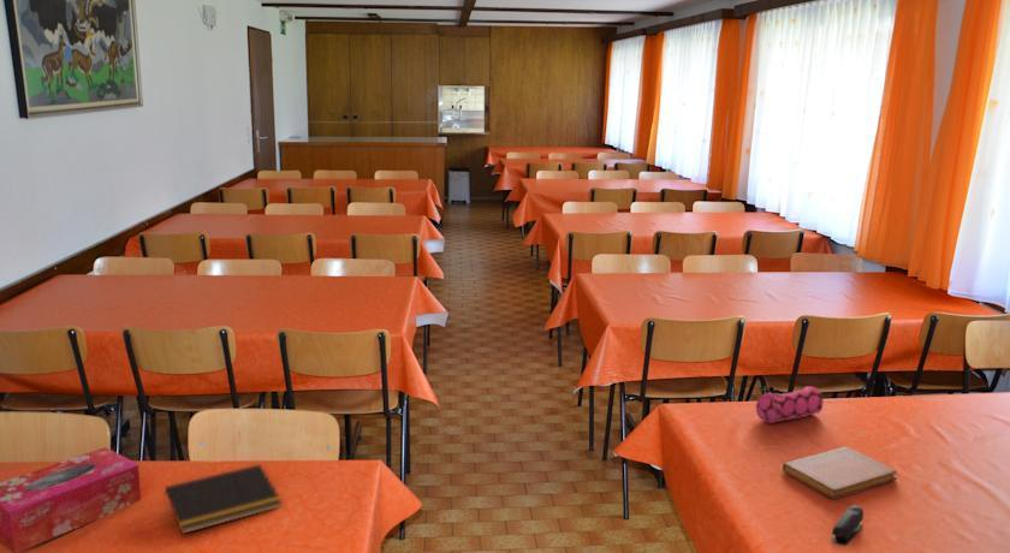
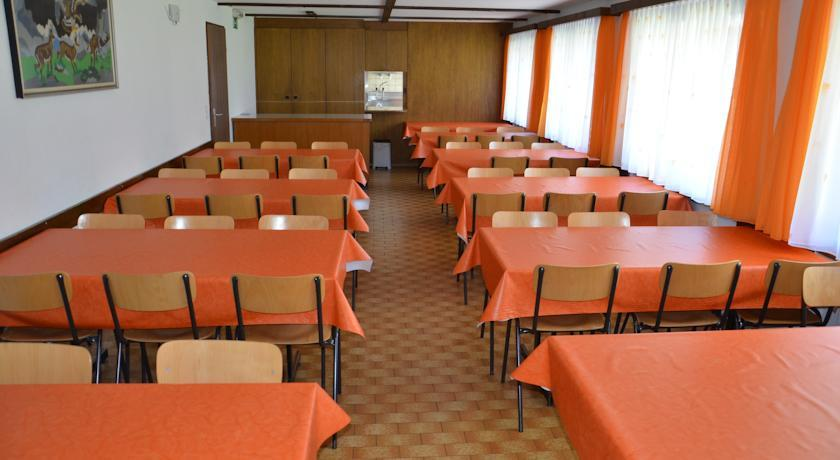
- notebook (839, 470)
- pencil case (790, 403)
- stapler (848, 524)
- tissue box (63, 495)
- notepad (224, 496)
